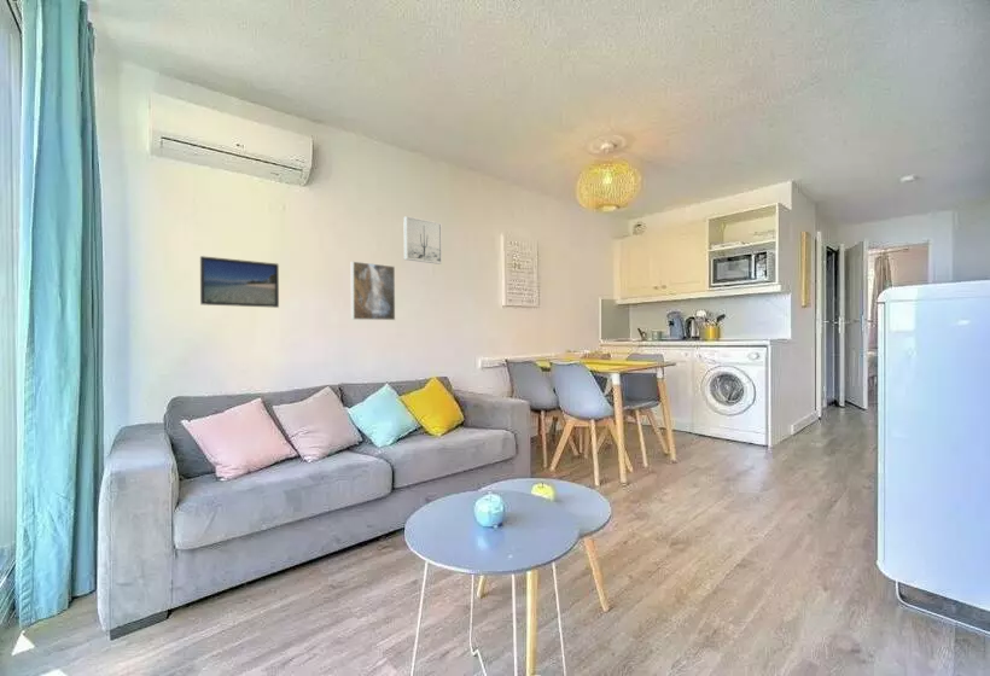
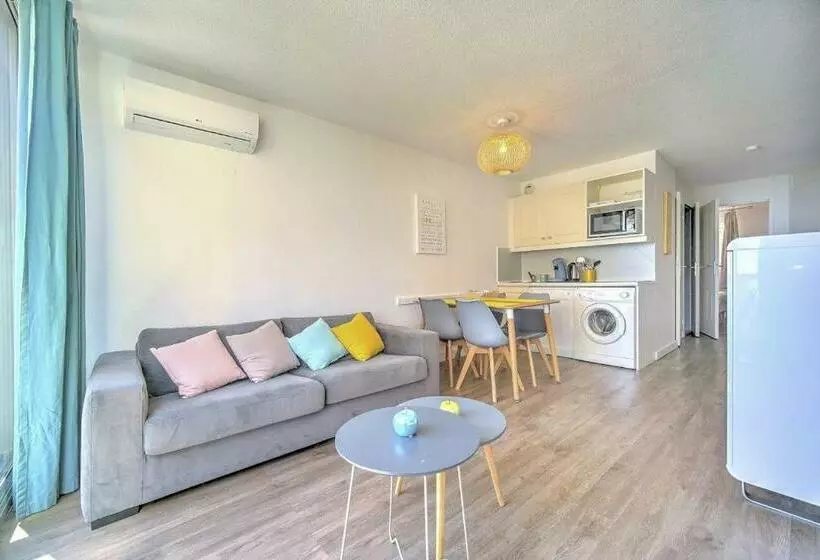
- wall art (423, 240)
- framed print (240, 282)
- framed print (373, 291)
